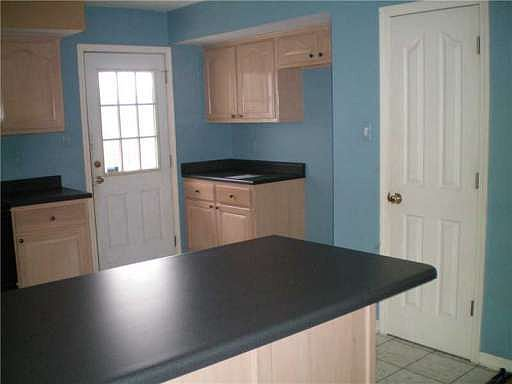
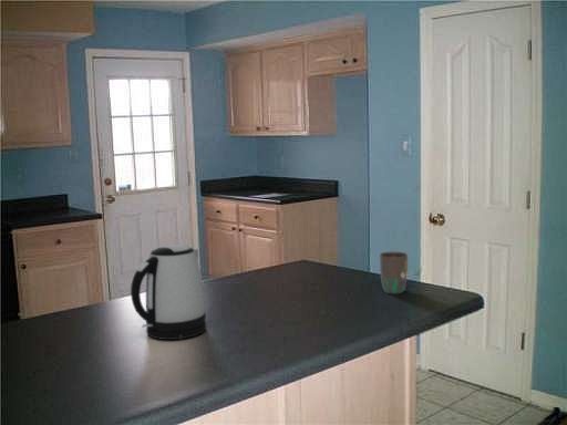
+ mug (396, 271)
+ kettle (167, 290)
